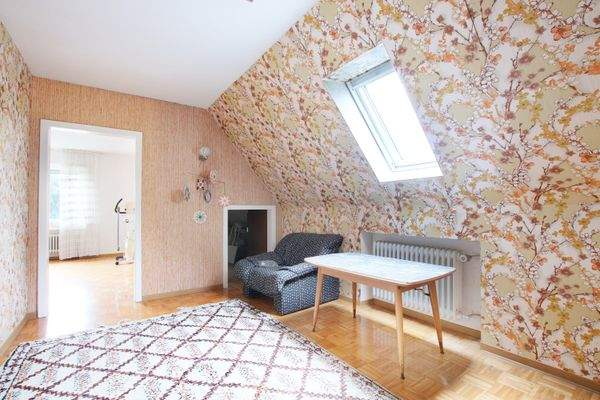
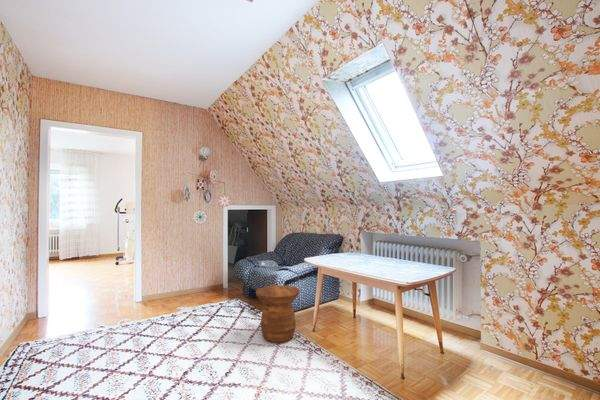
+ side table (278, 313)
